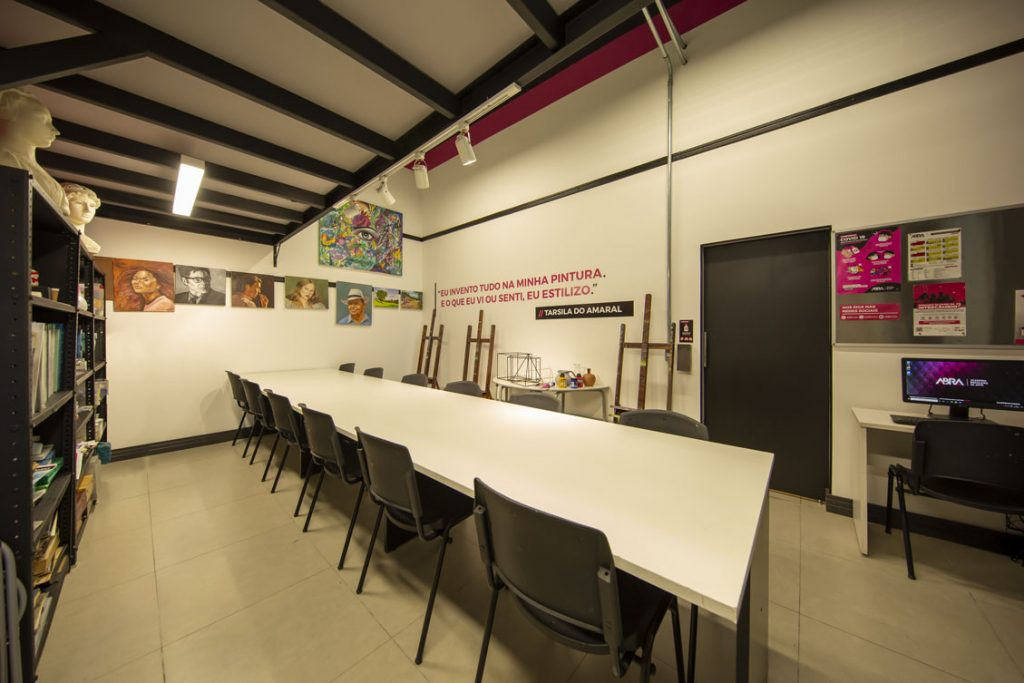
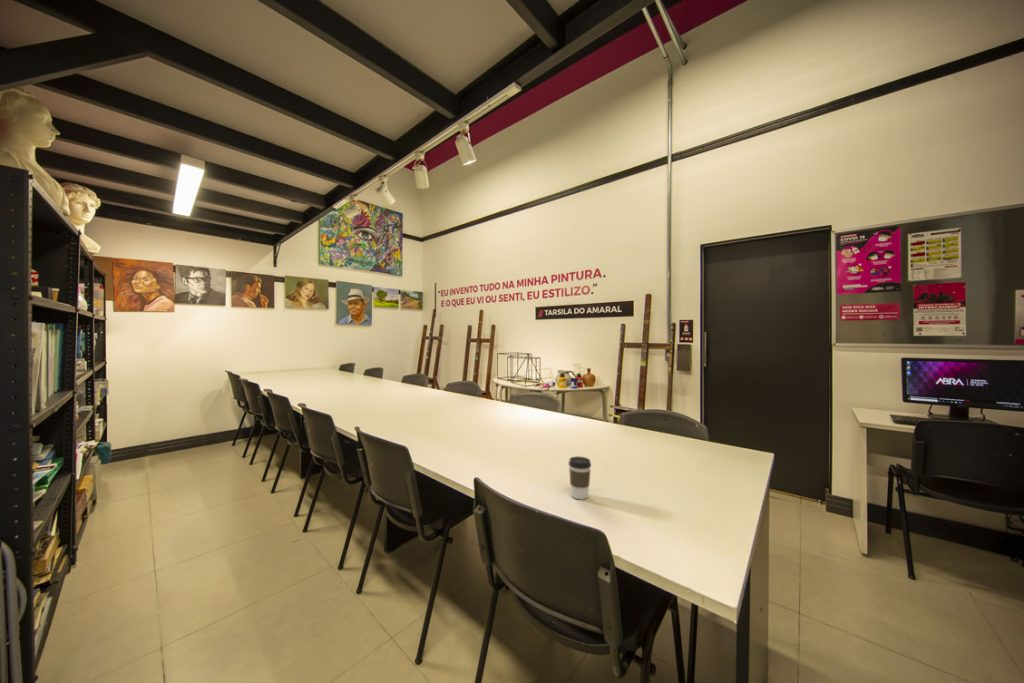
+ coffee cup (579, 477)
